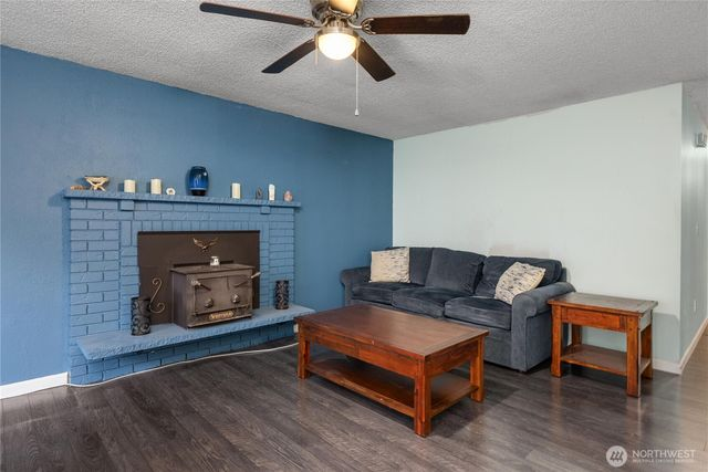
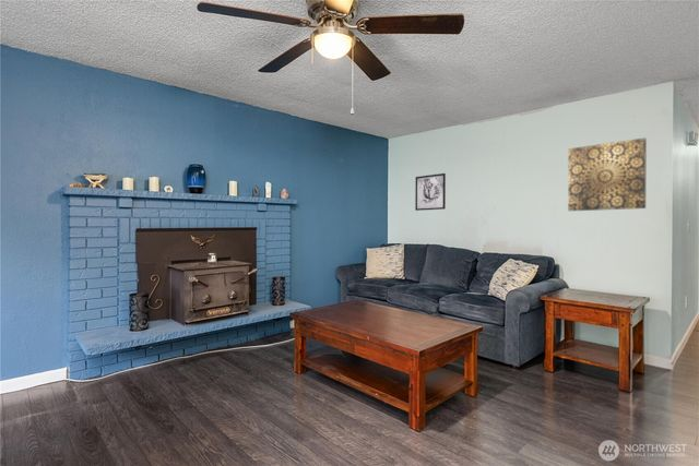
+ wall art (604, 177)
+ wall art (429, 192)
